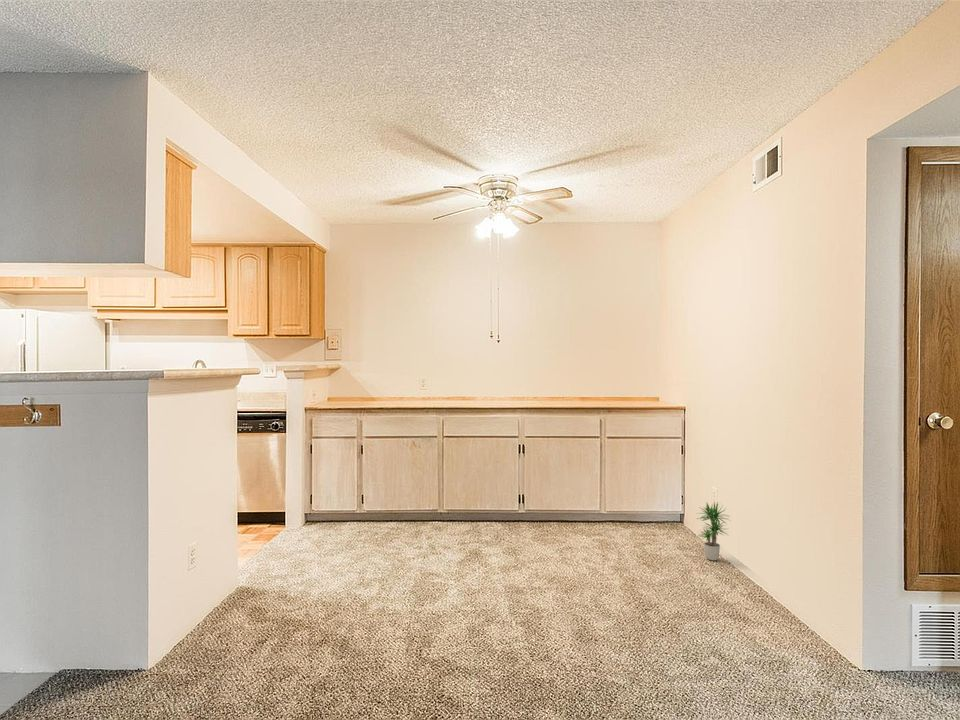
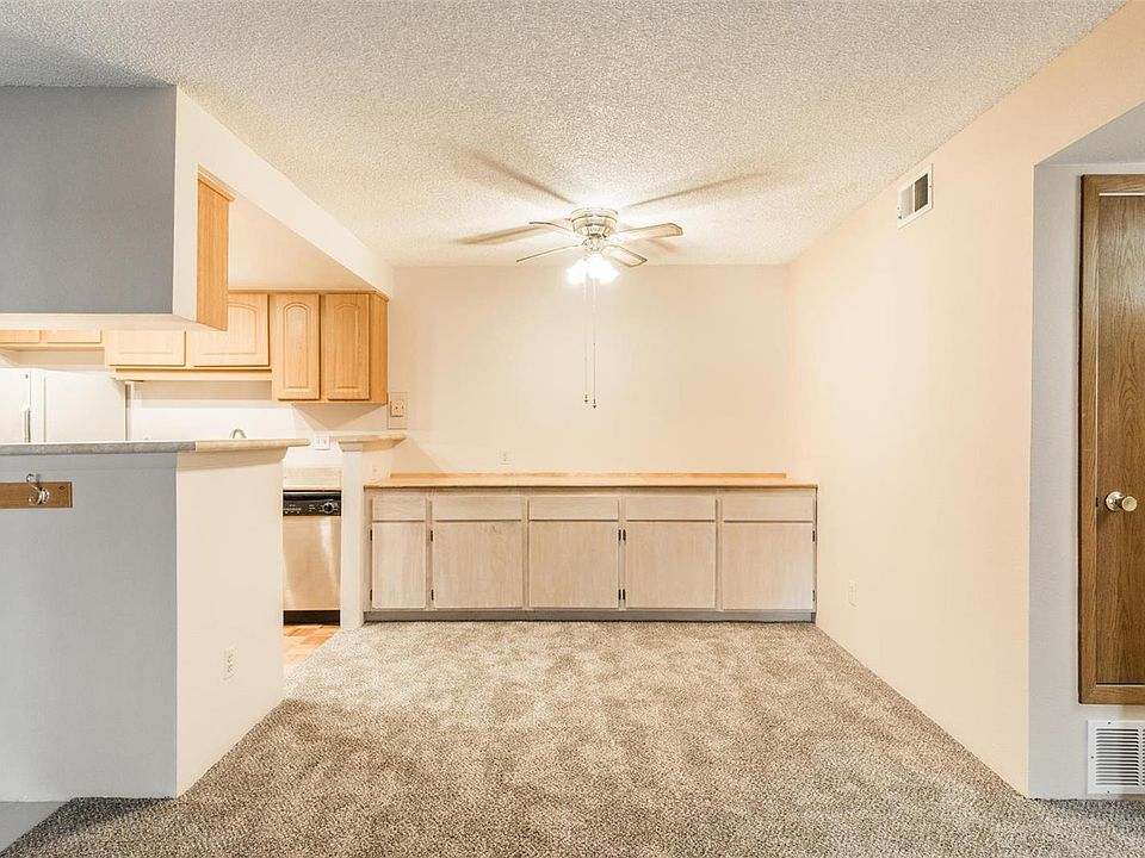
- potted plant (714, 530)
